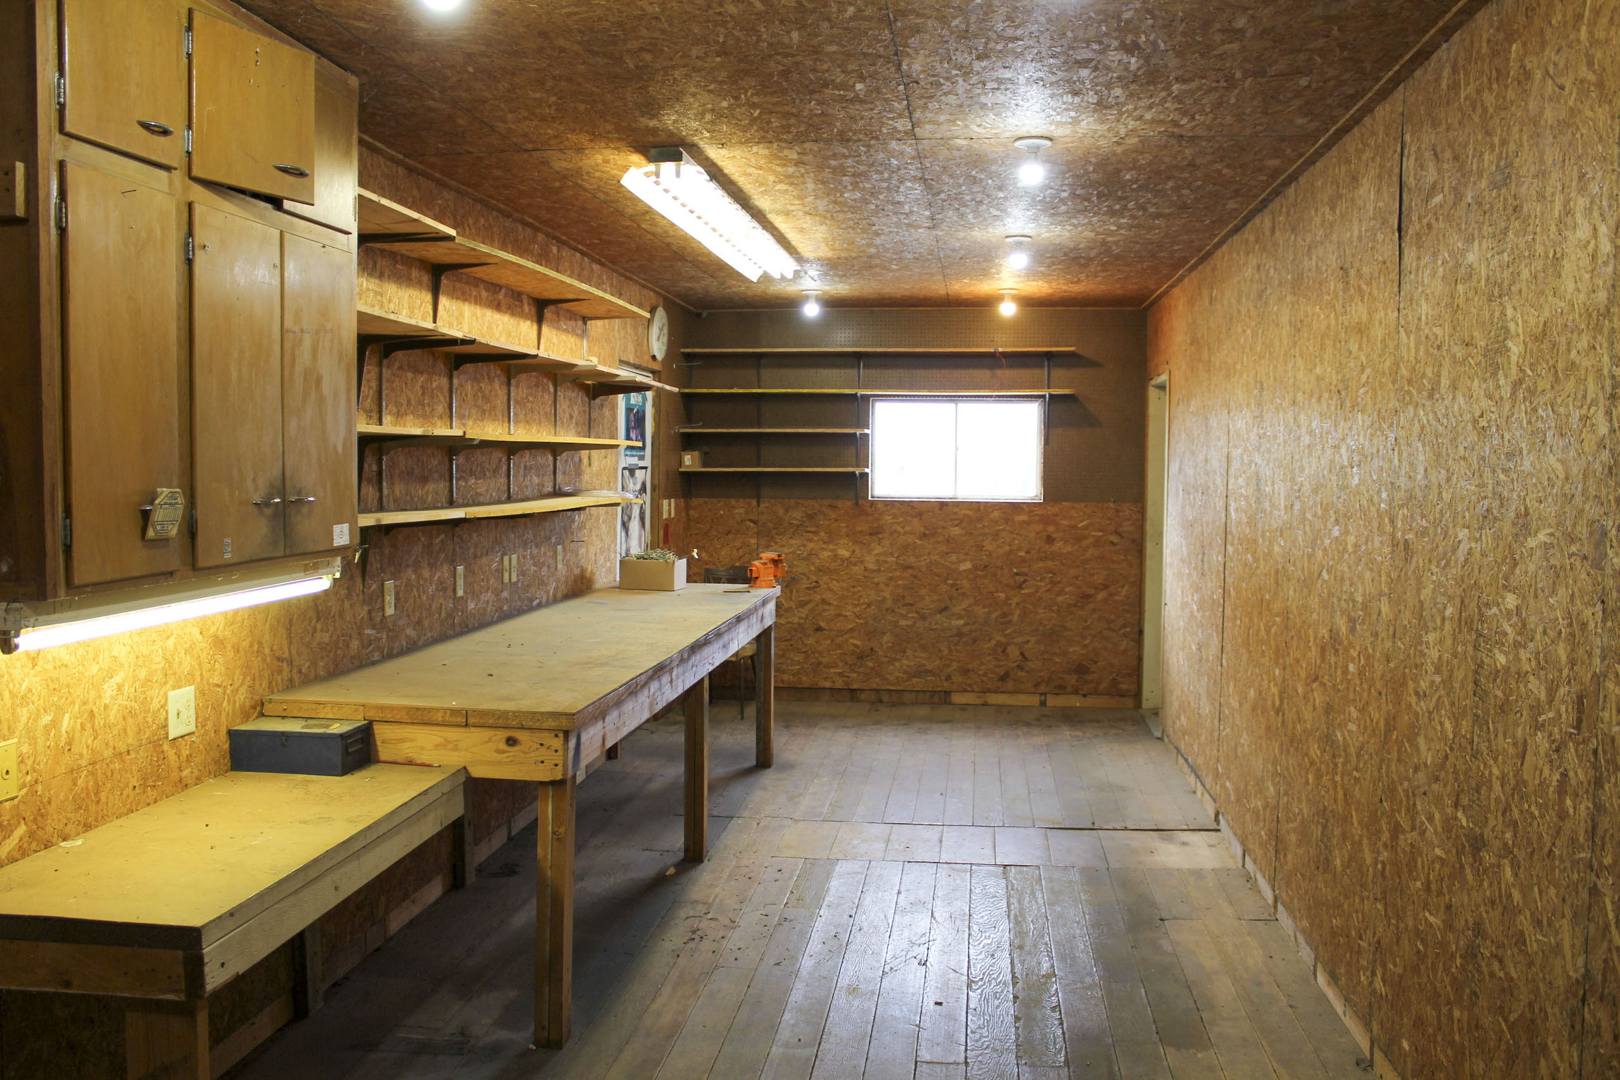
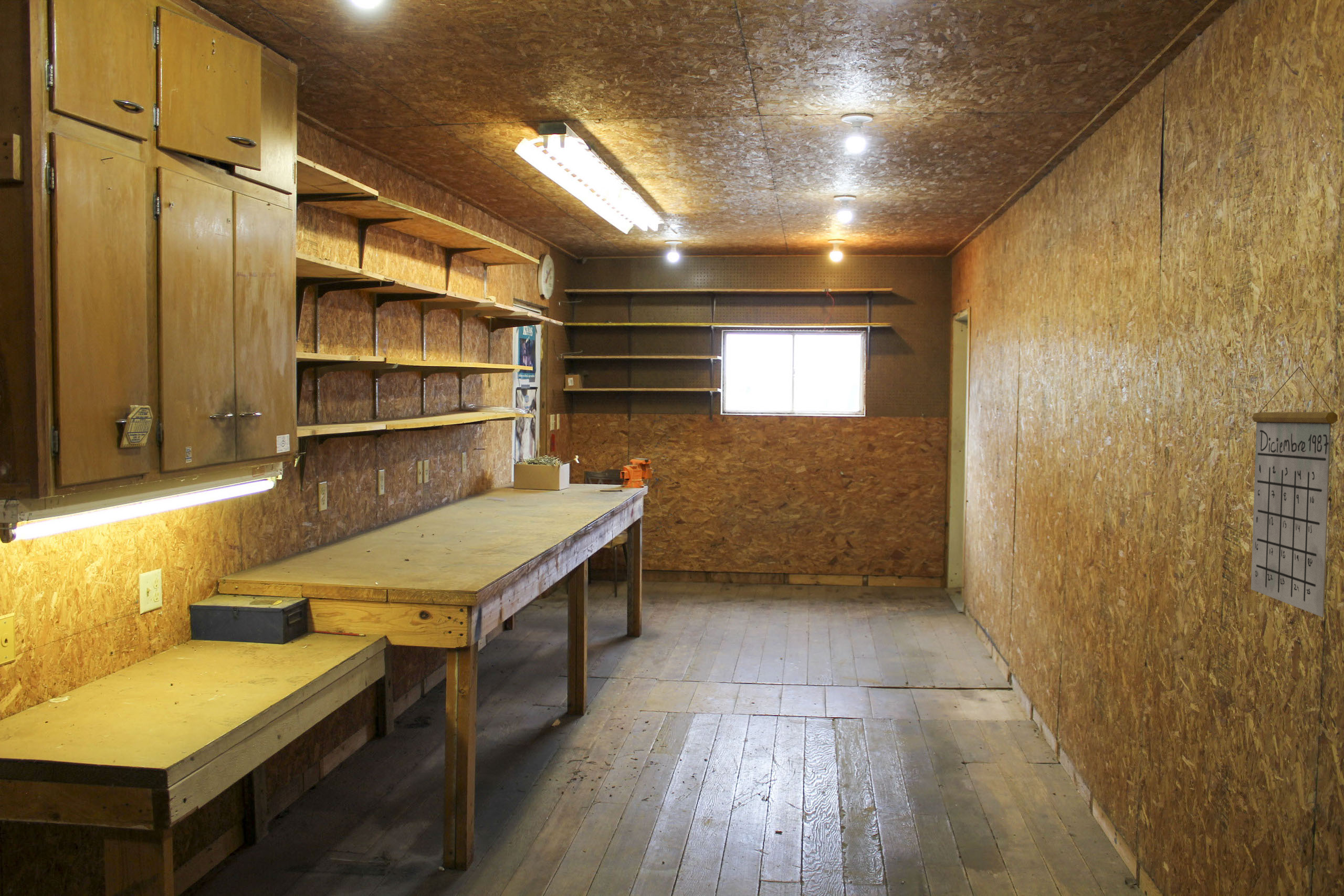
+ calendar (1289, 485)
